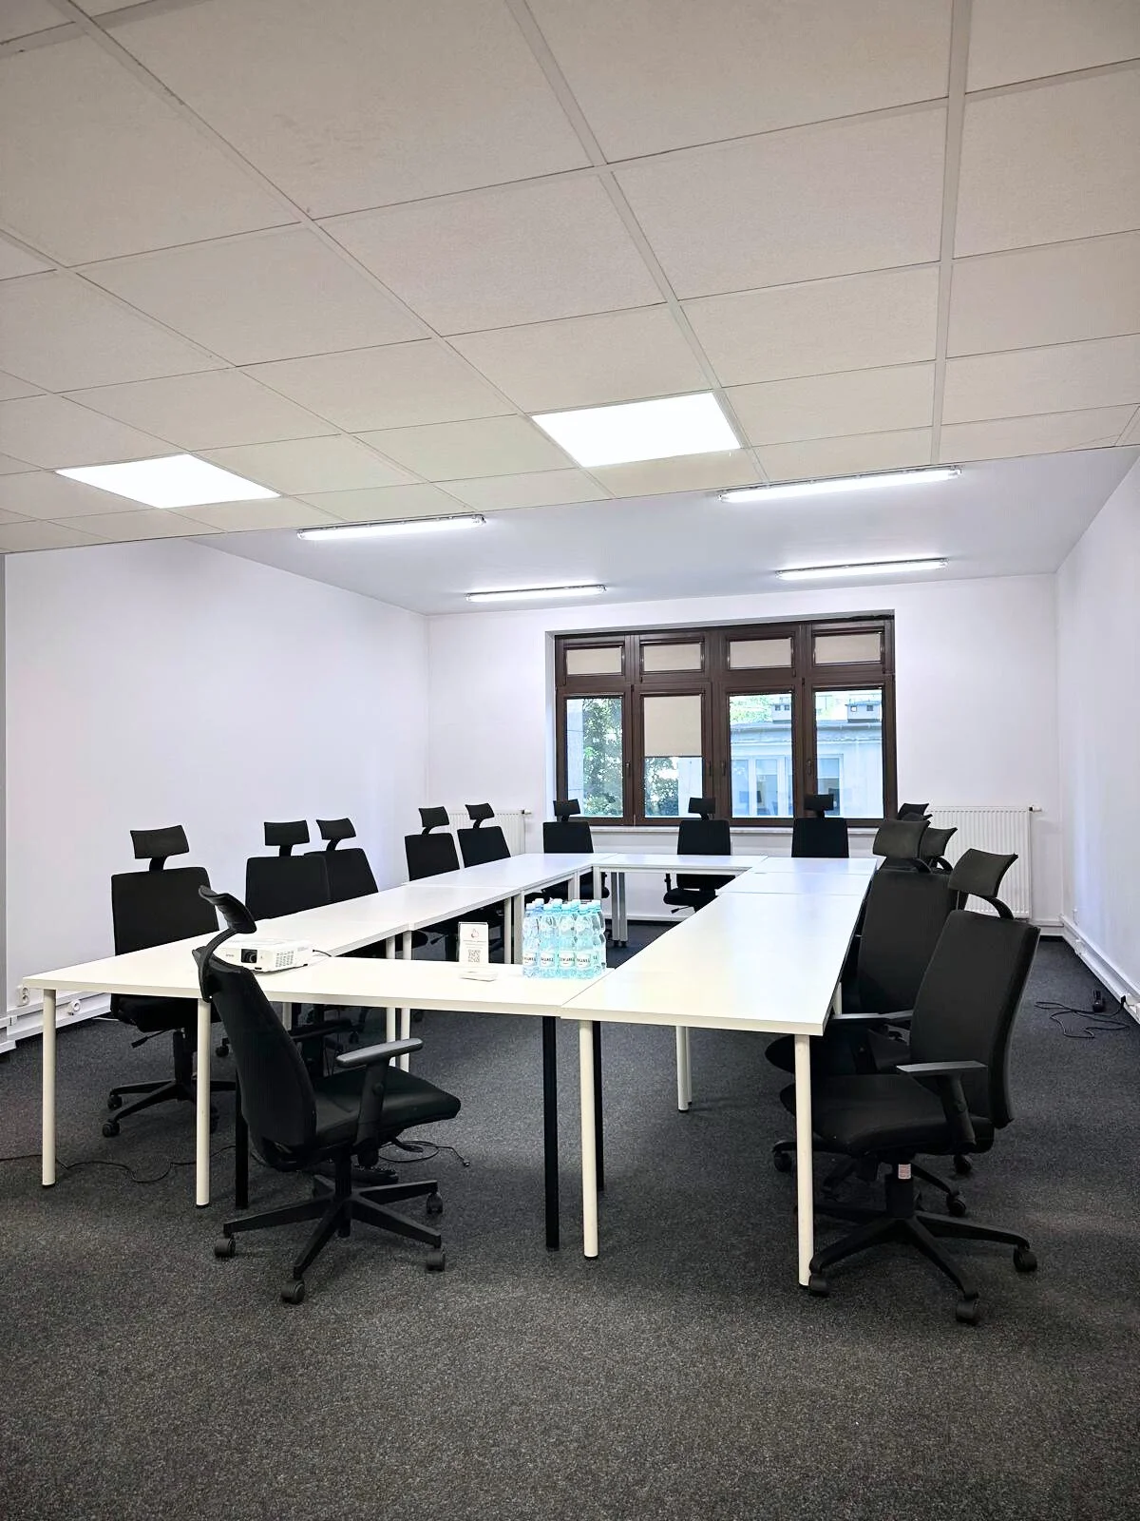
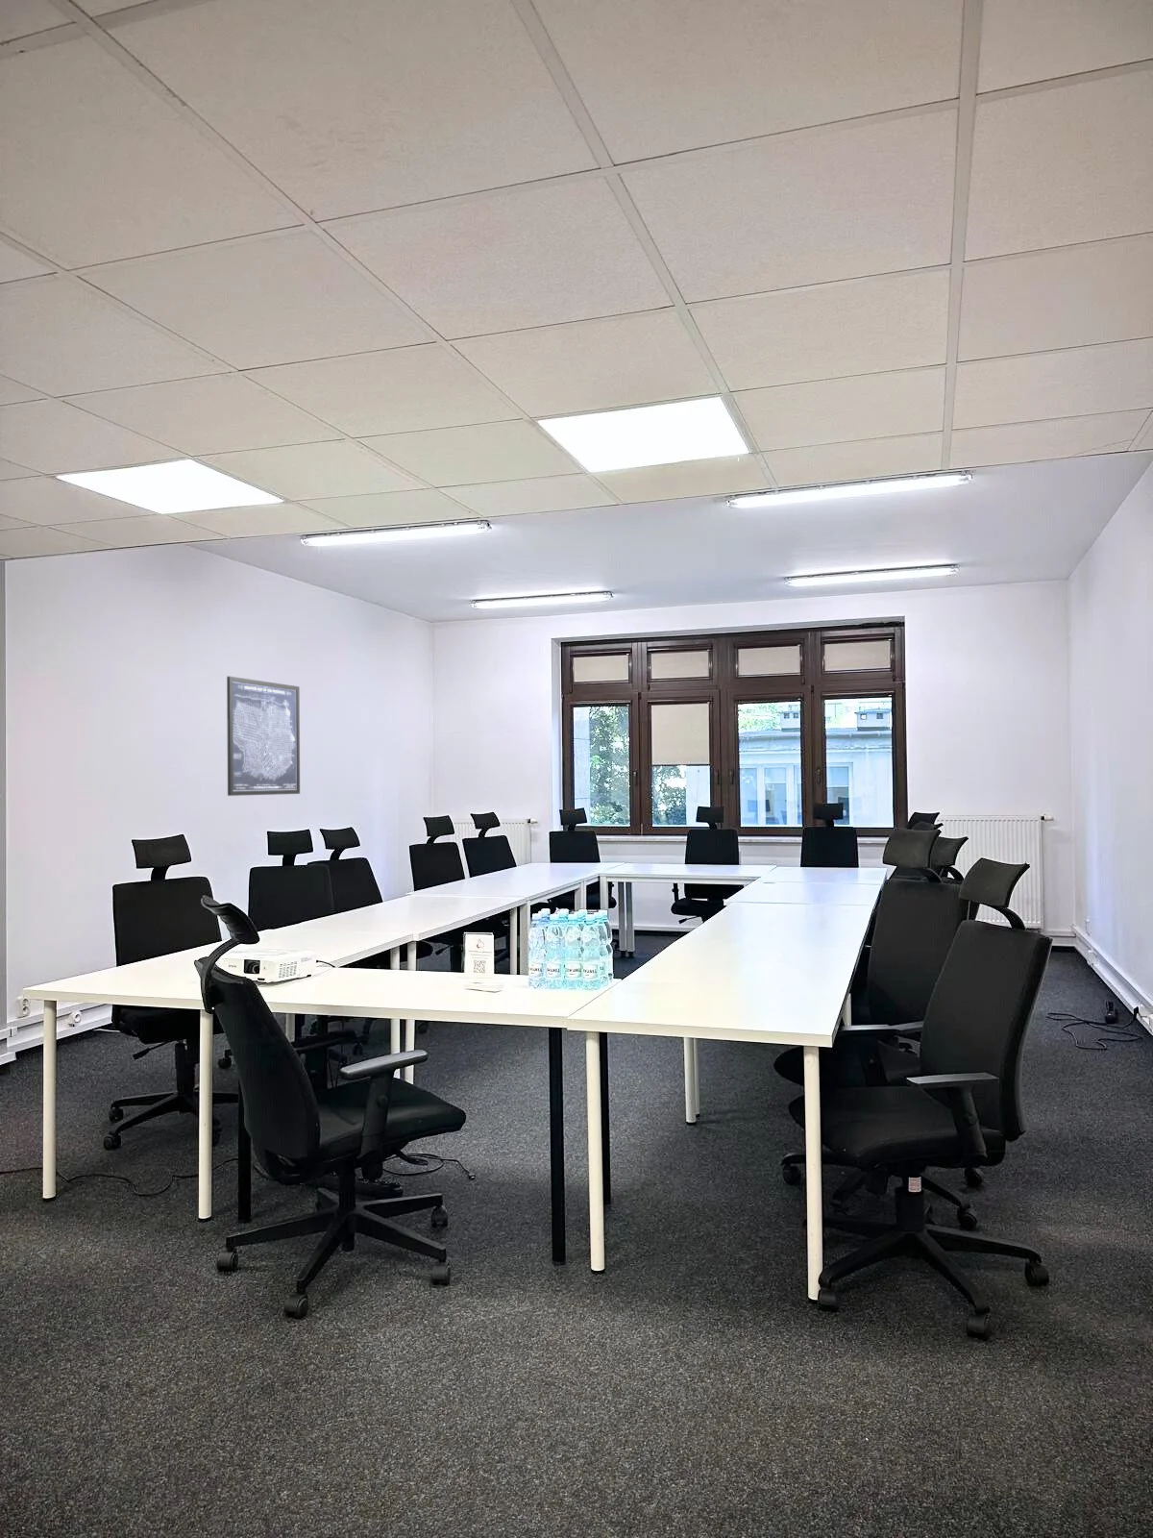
+ wall art (265, 738)
